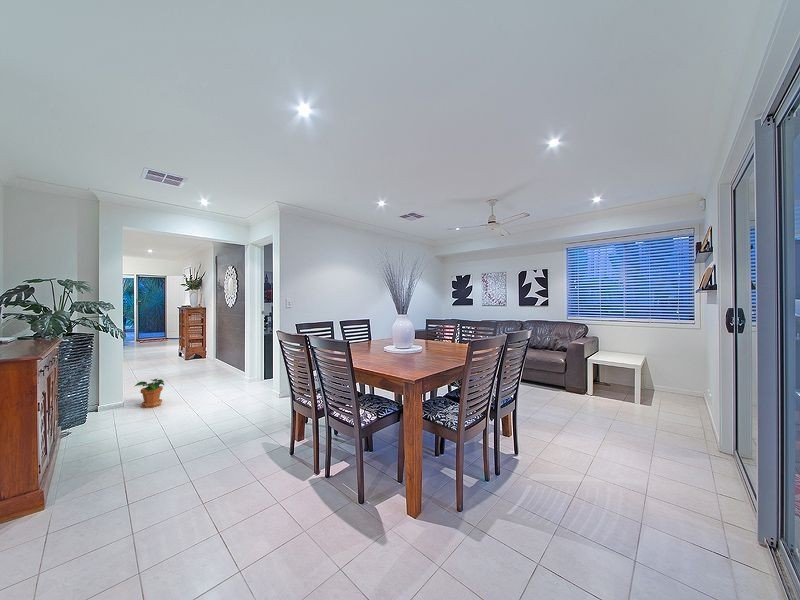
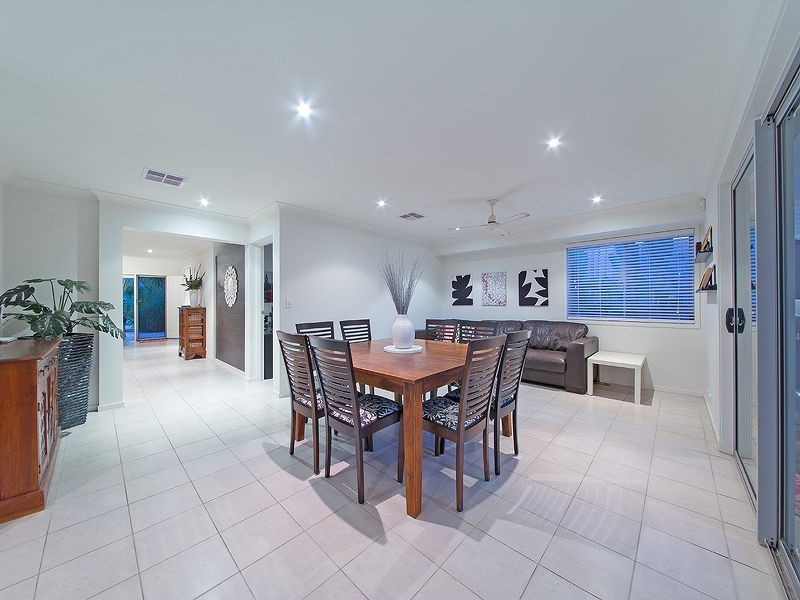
- potted plant (150, 393)
